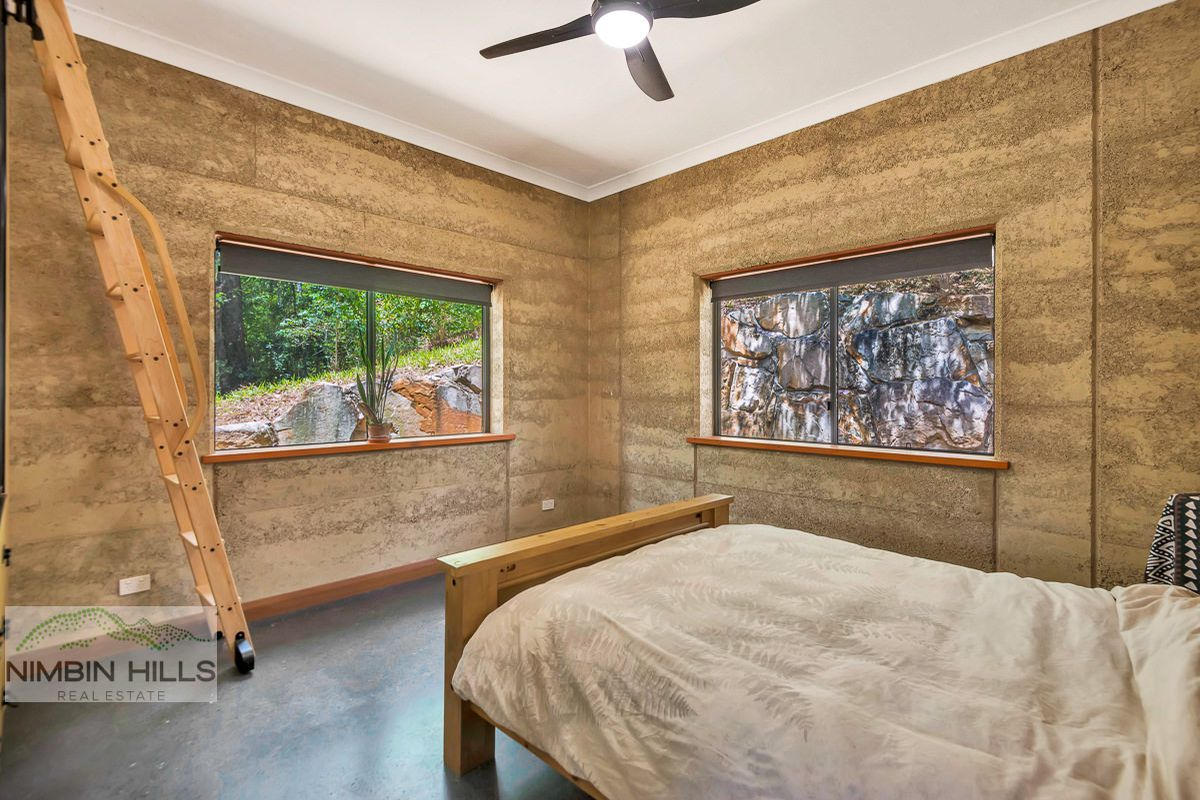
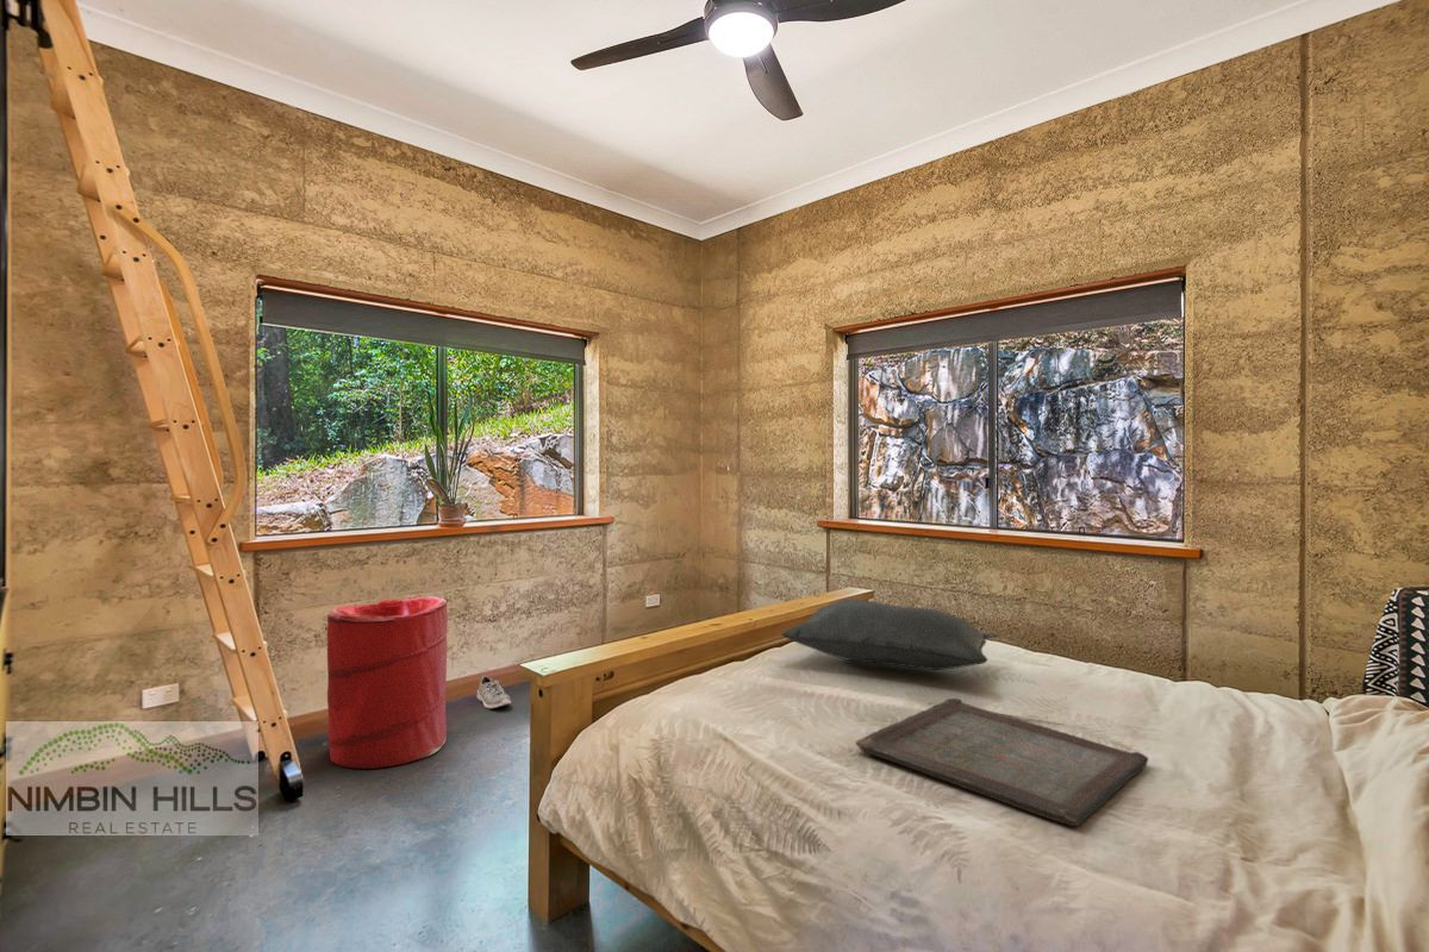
+ cushion (890, 633)
+ sneaker (491, 691)
+ laundry hamper (388, 672)
+ serving tray (998, 750)
